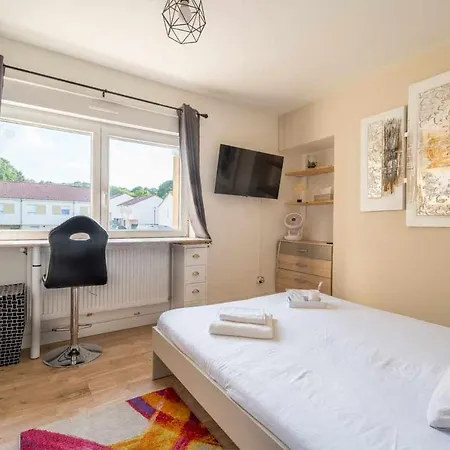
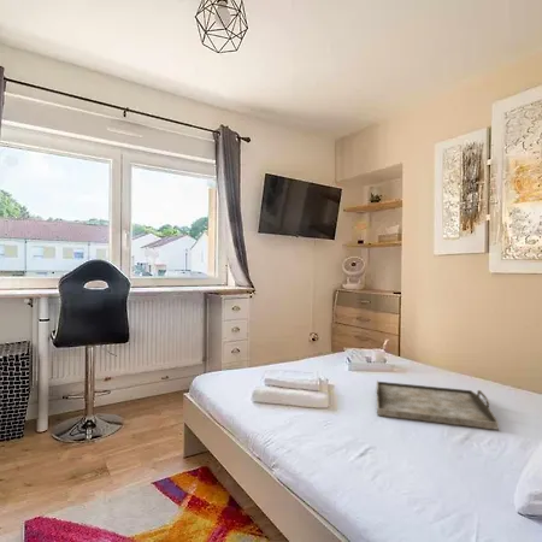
+ serving tray (428, 396)
